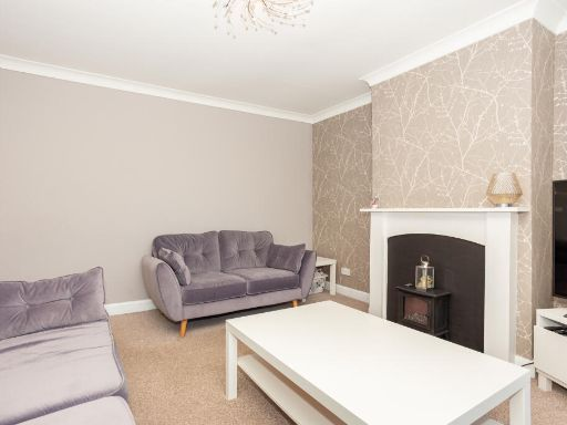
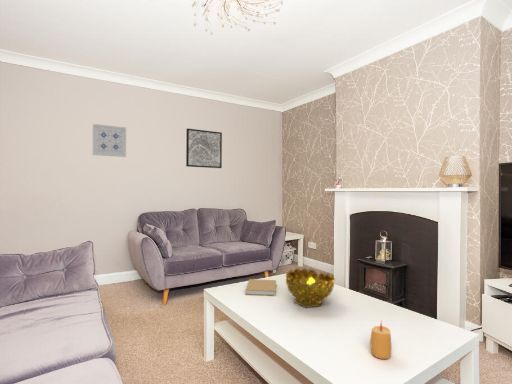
+ book (261, 286)
+ candle (380, 337)
+ wall art (109, 140)
+ decorative bowl (309, 287)
+ wall art (204, 149)
